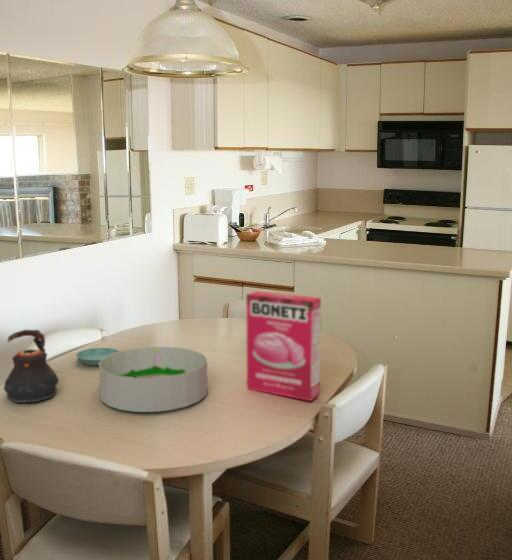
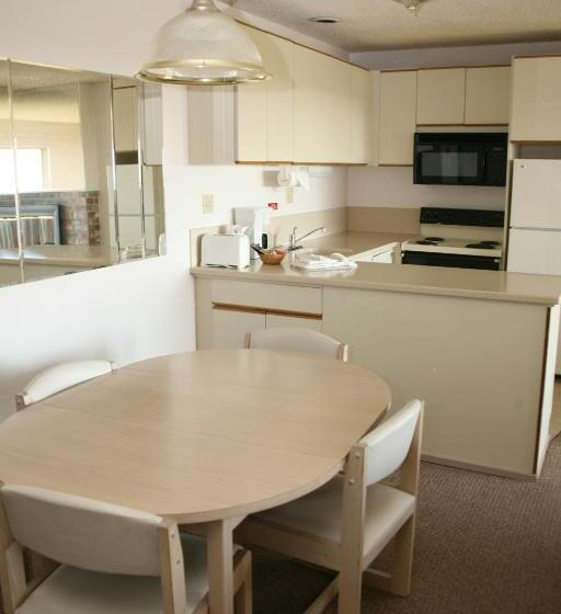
- bowl (154, 378)
- saucer (98, 357)
- cereal box (282, 344)
- teapot (31, 362)
